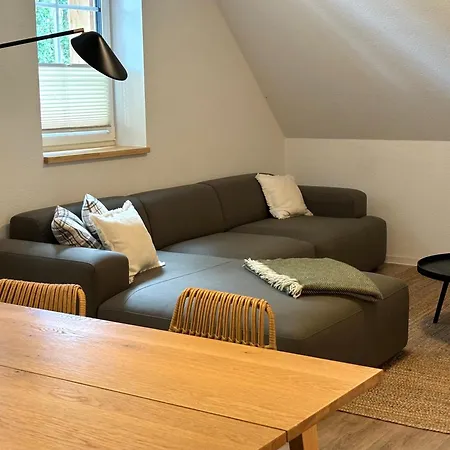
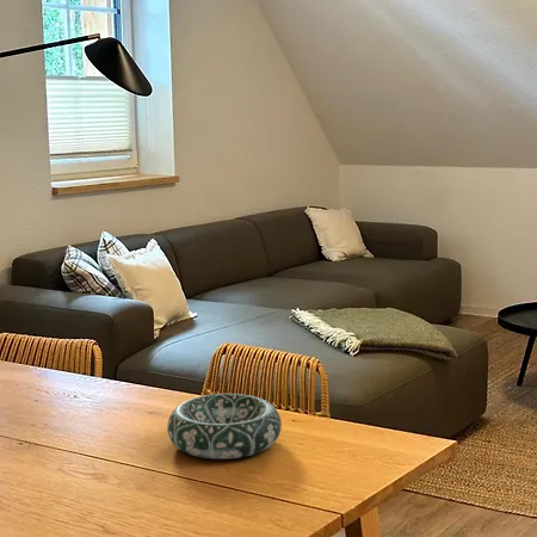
+ decorative bowl (224, 425)
